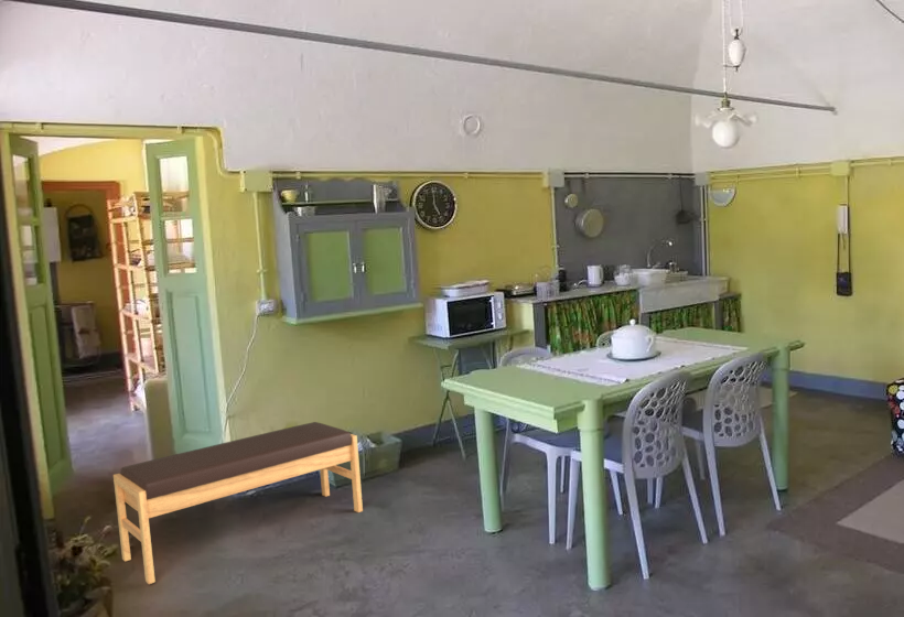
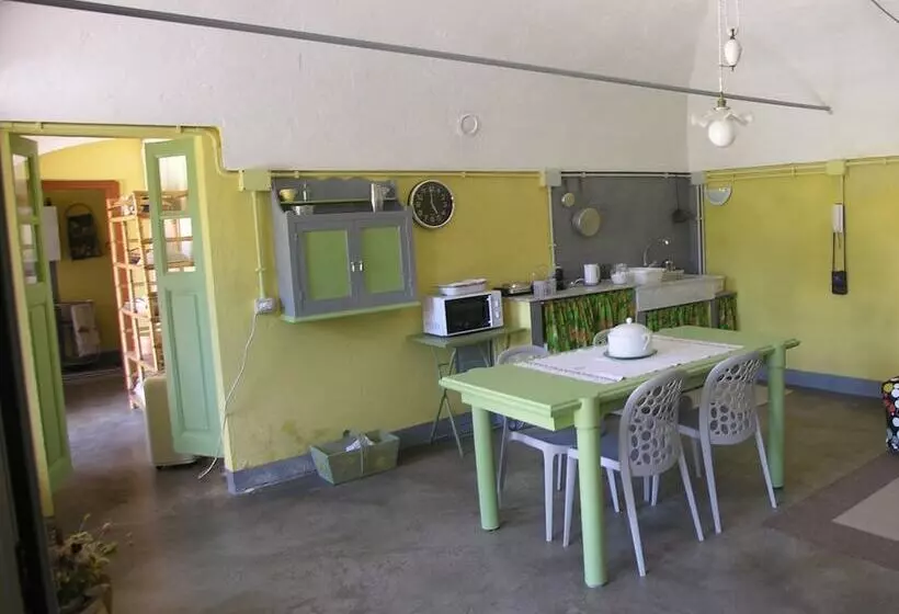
- bench (245, 489)
